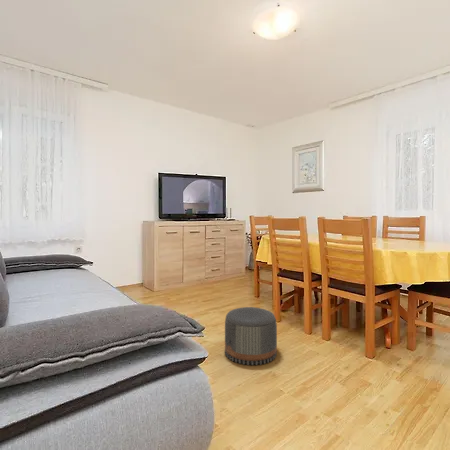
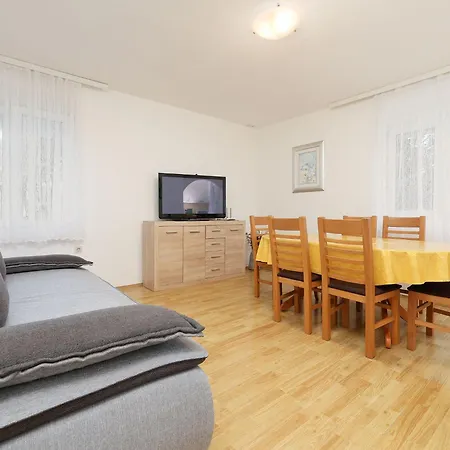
- pouf (250, 331)
